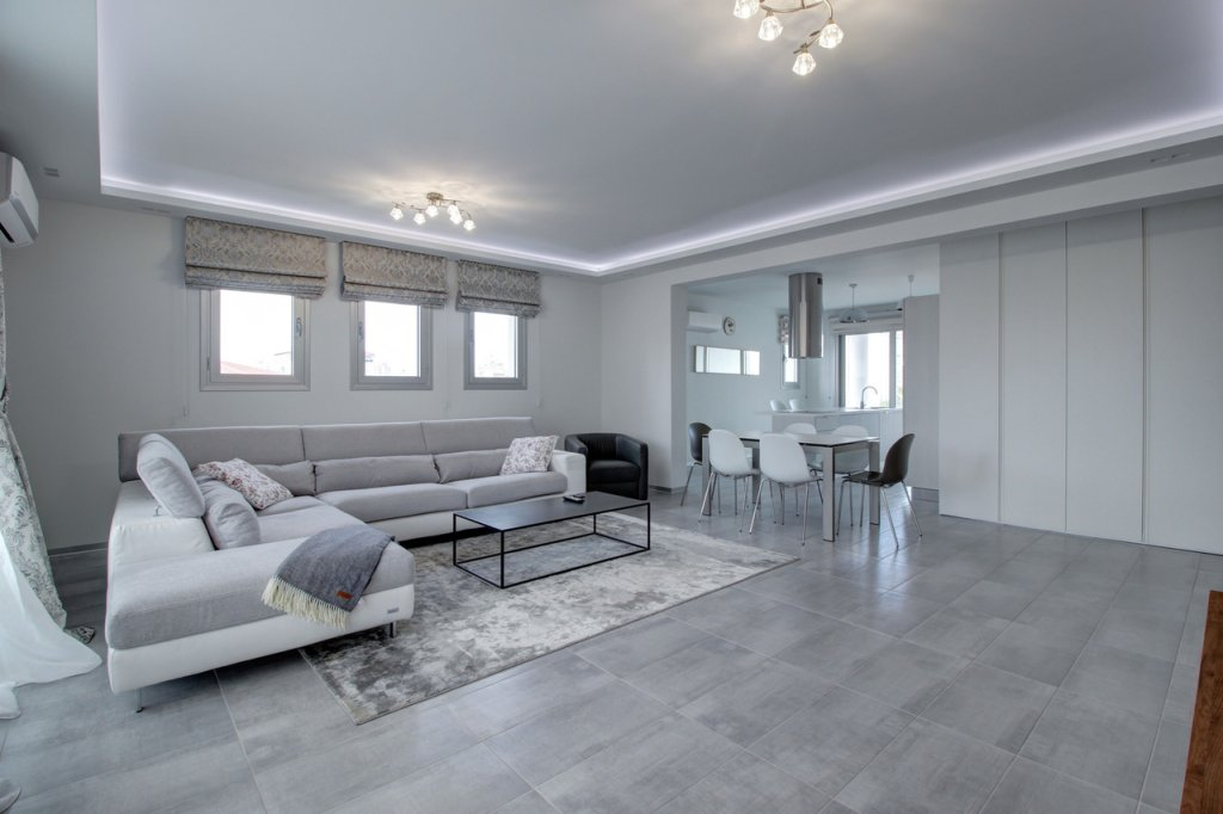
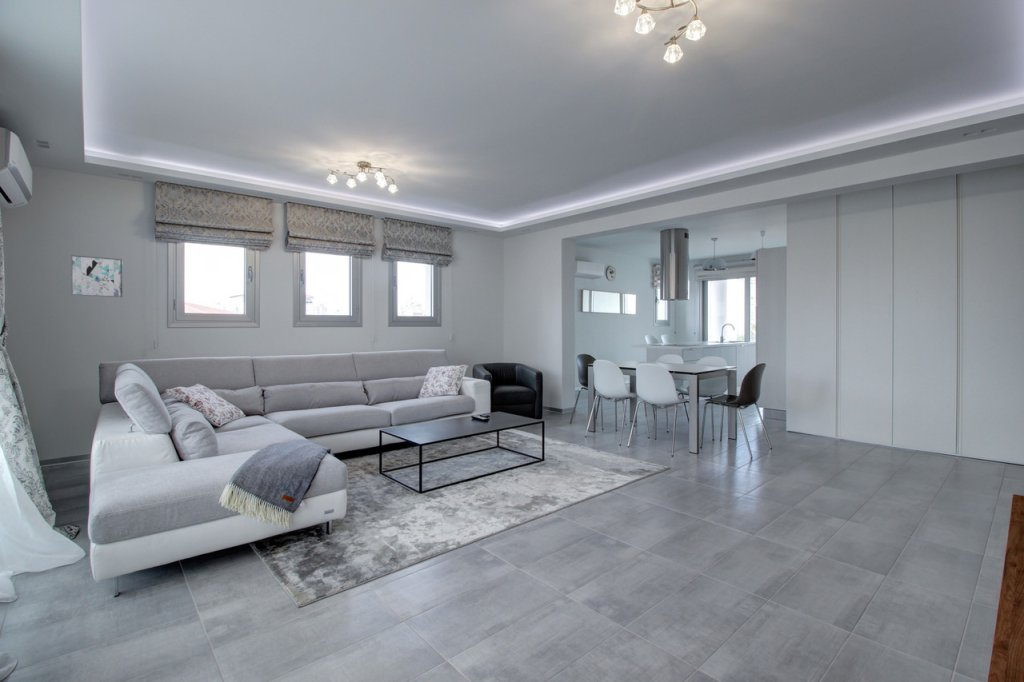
+ wall art (97, 276)
